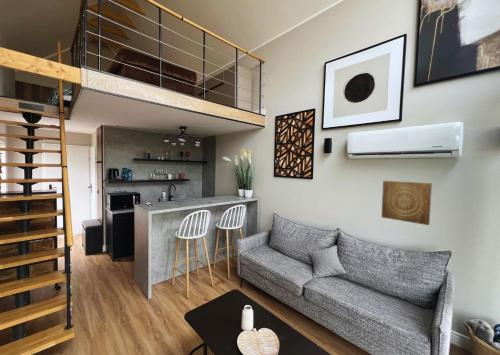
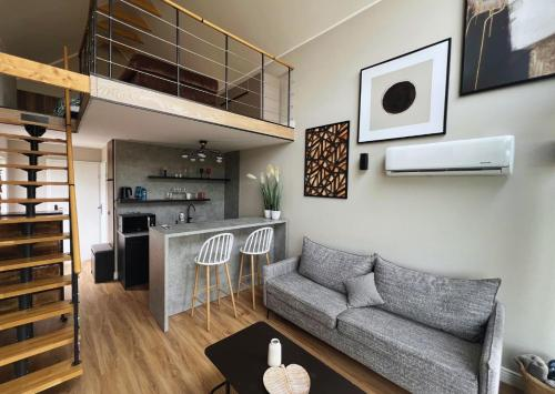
- wall art (404, 201)
